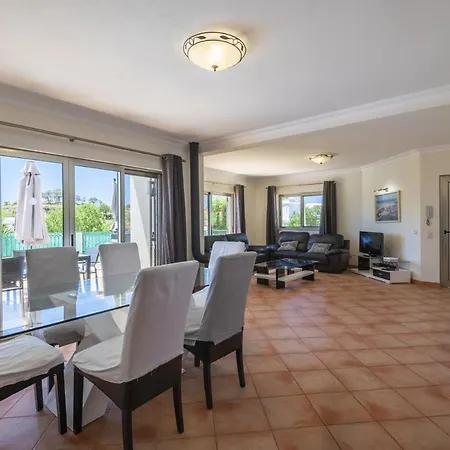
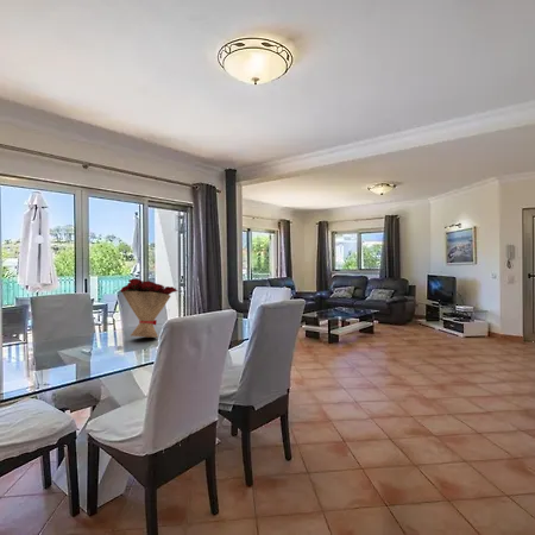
+ flower bouquet (146, 308)
